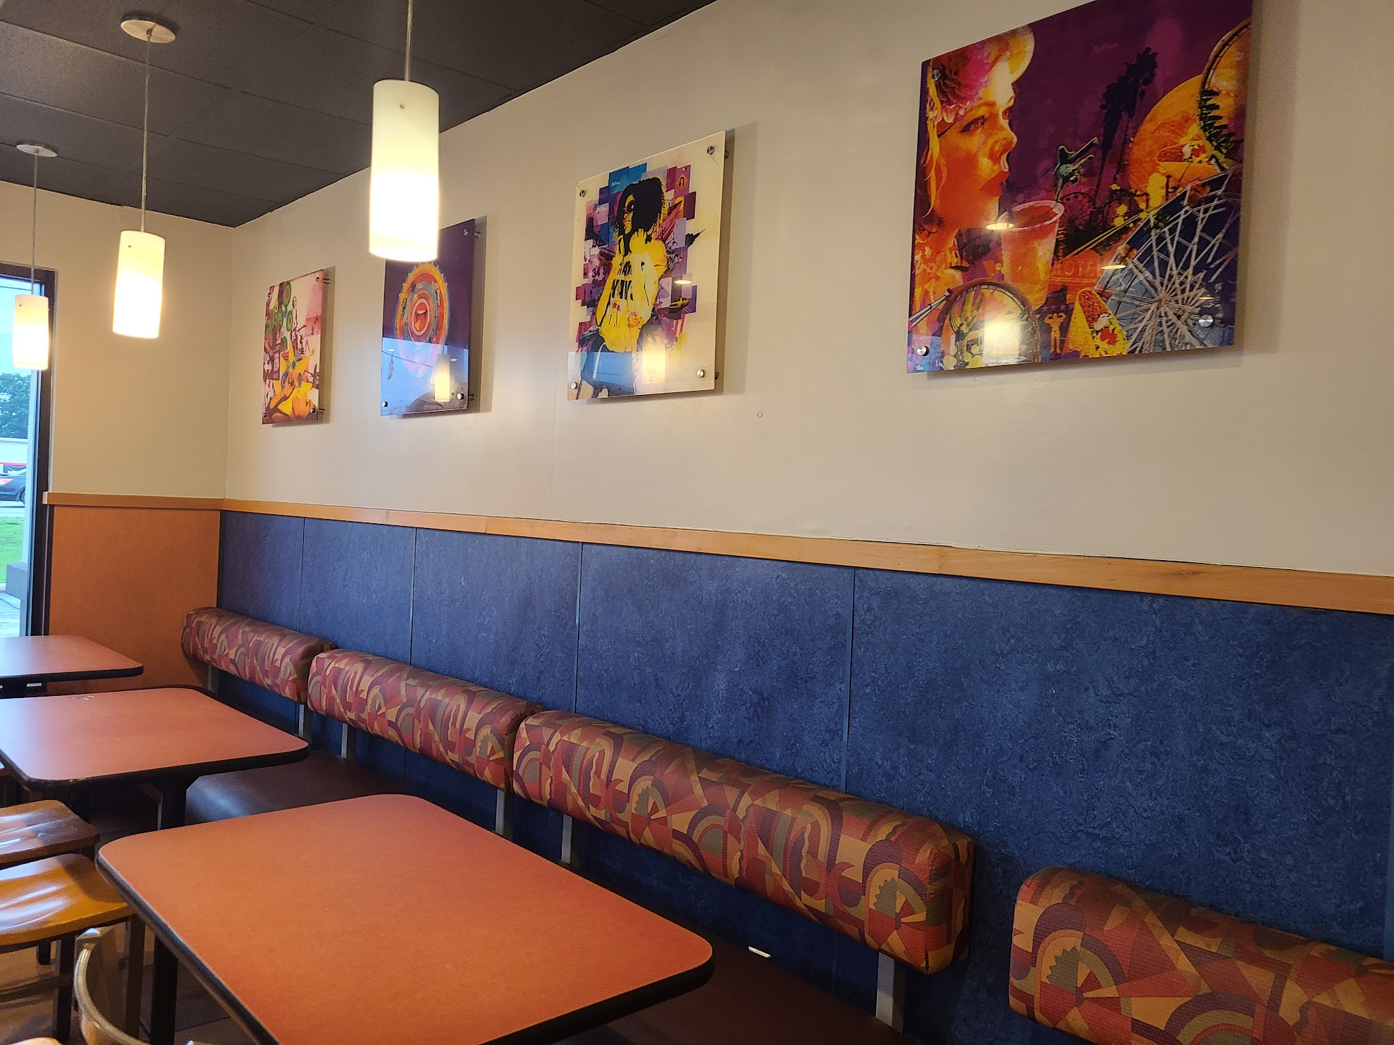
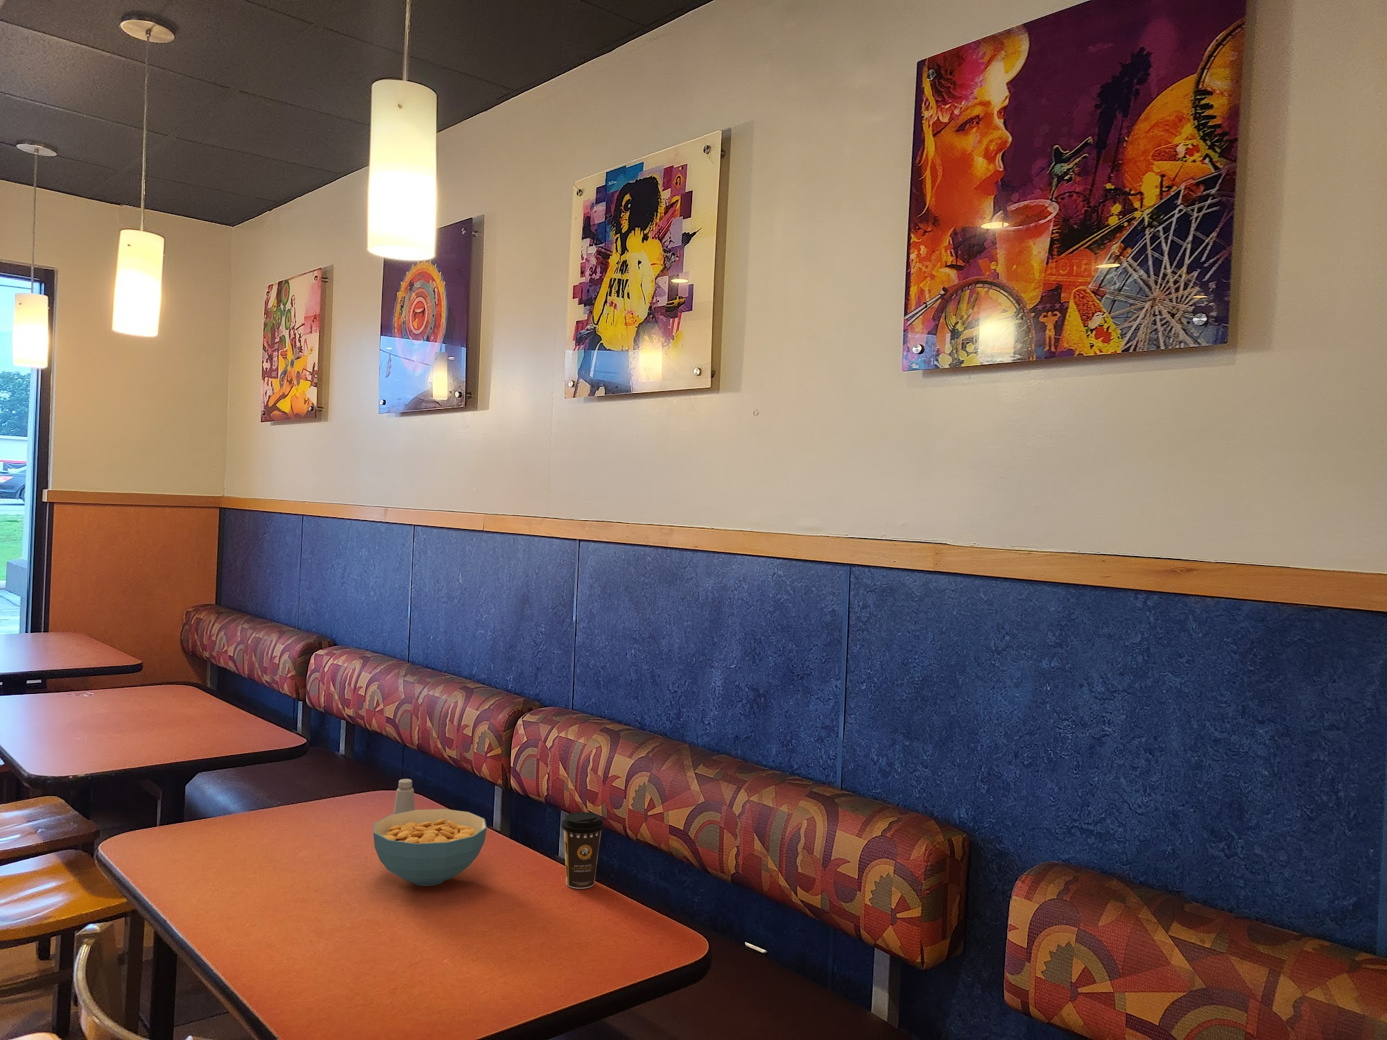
+ coffee cup (581, 850)
+ cereal bowl (429, 852)
+ saltshaker (404, 799)
